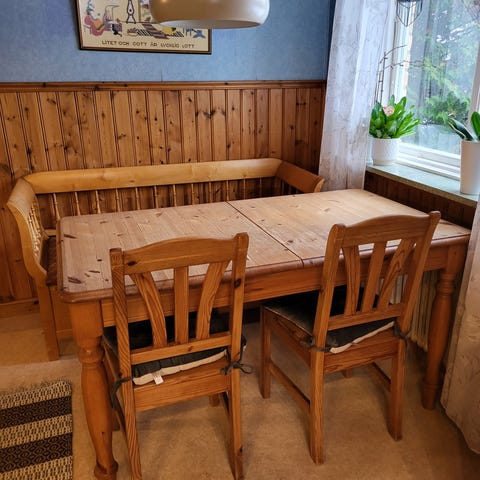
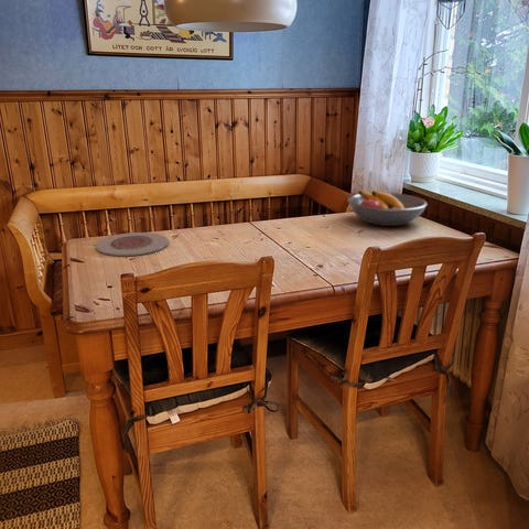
+ plate (132, 242)
+ fruit bowl (386, 208)
